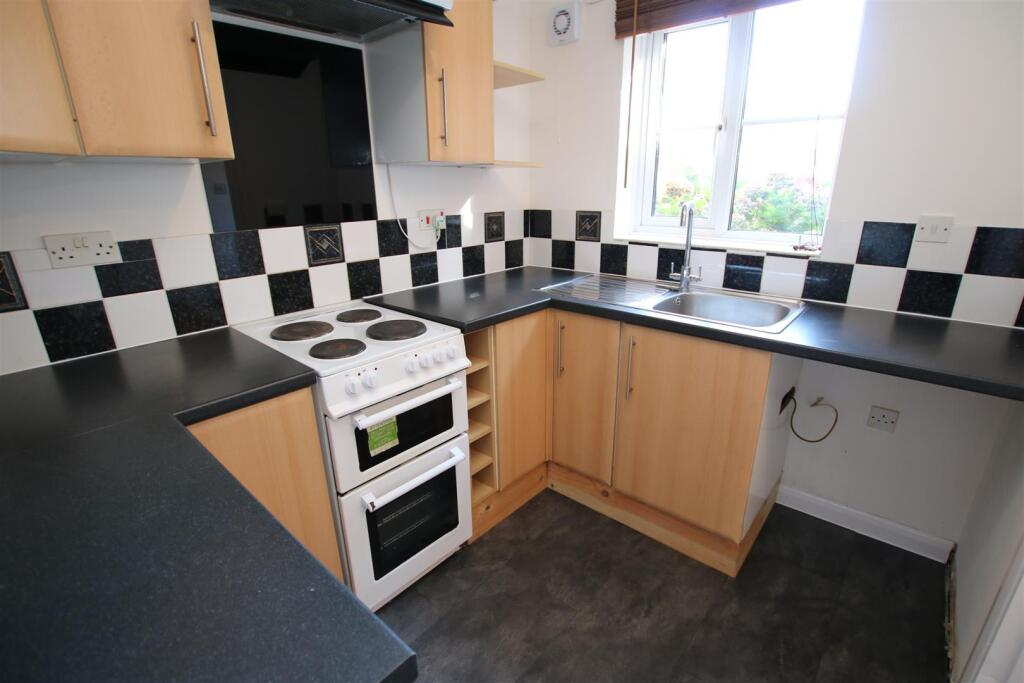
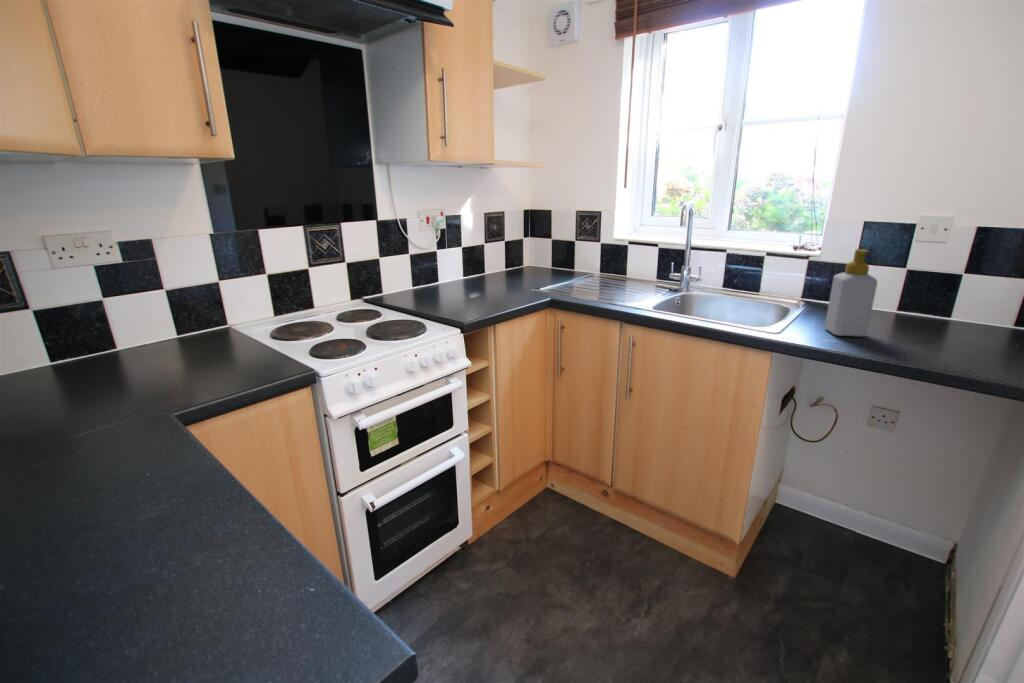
+ soap bottle (852, 292)
